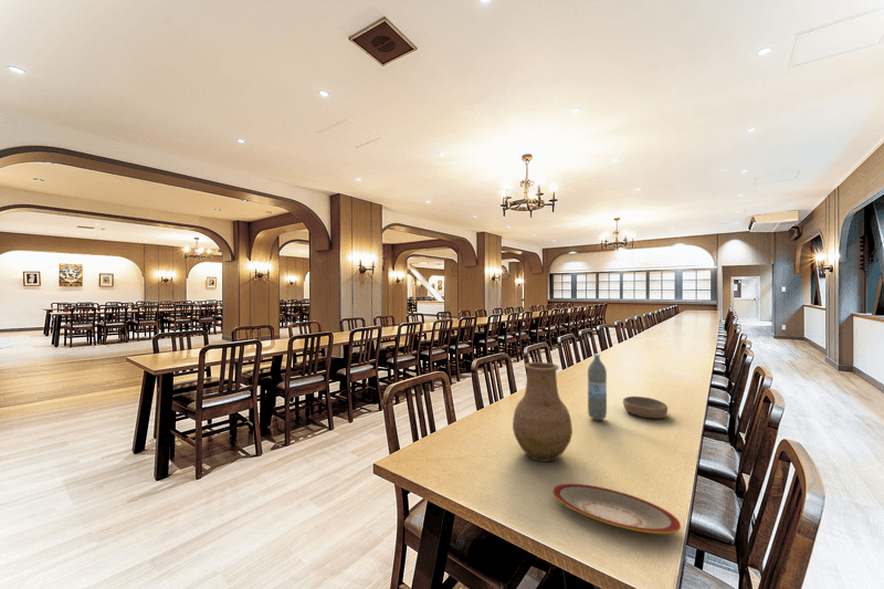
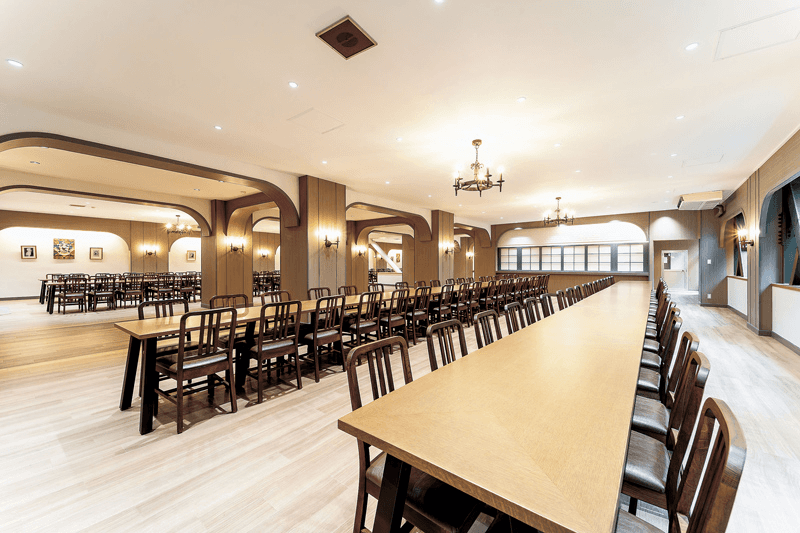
- vase (541, 410)
- water bottle (597, 386)
- plate (611, 509)
- bowl (644, 407)
